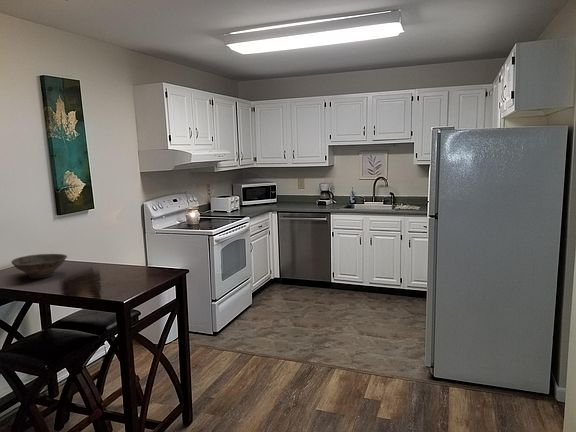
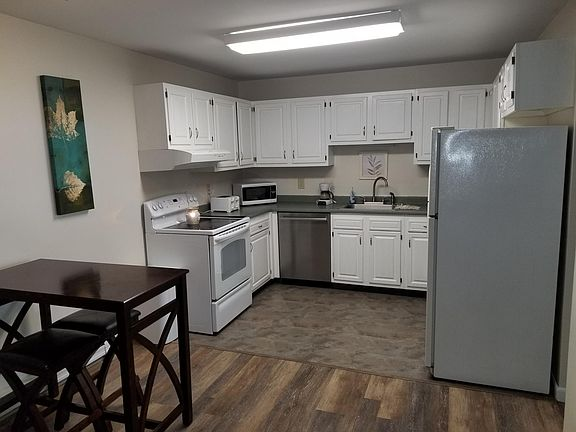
- bowl (40, 267)
